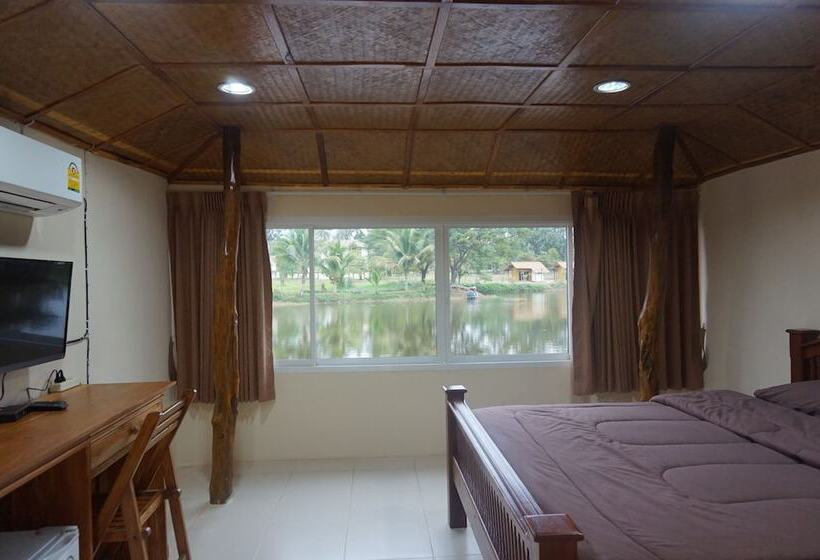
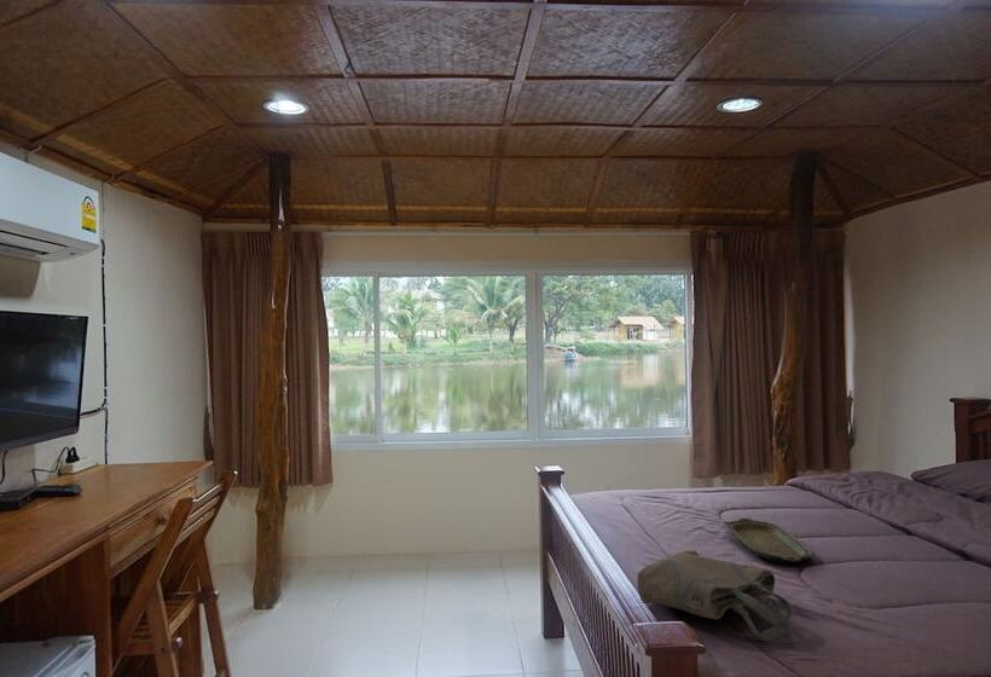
+ serving tray (766, 540)
+ tote bag (726, 589)
